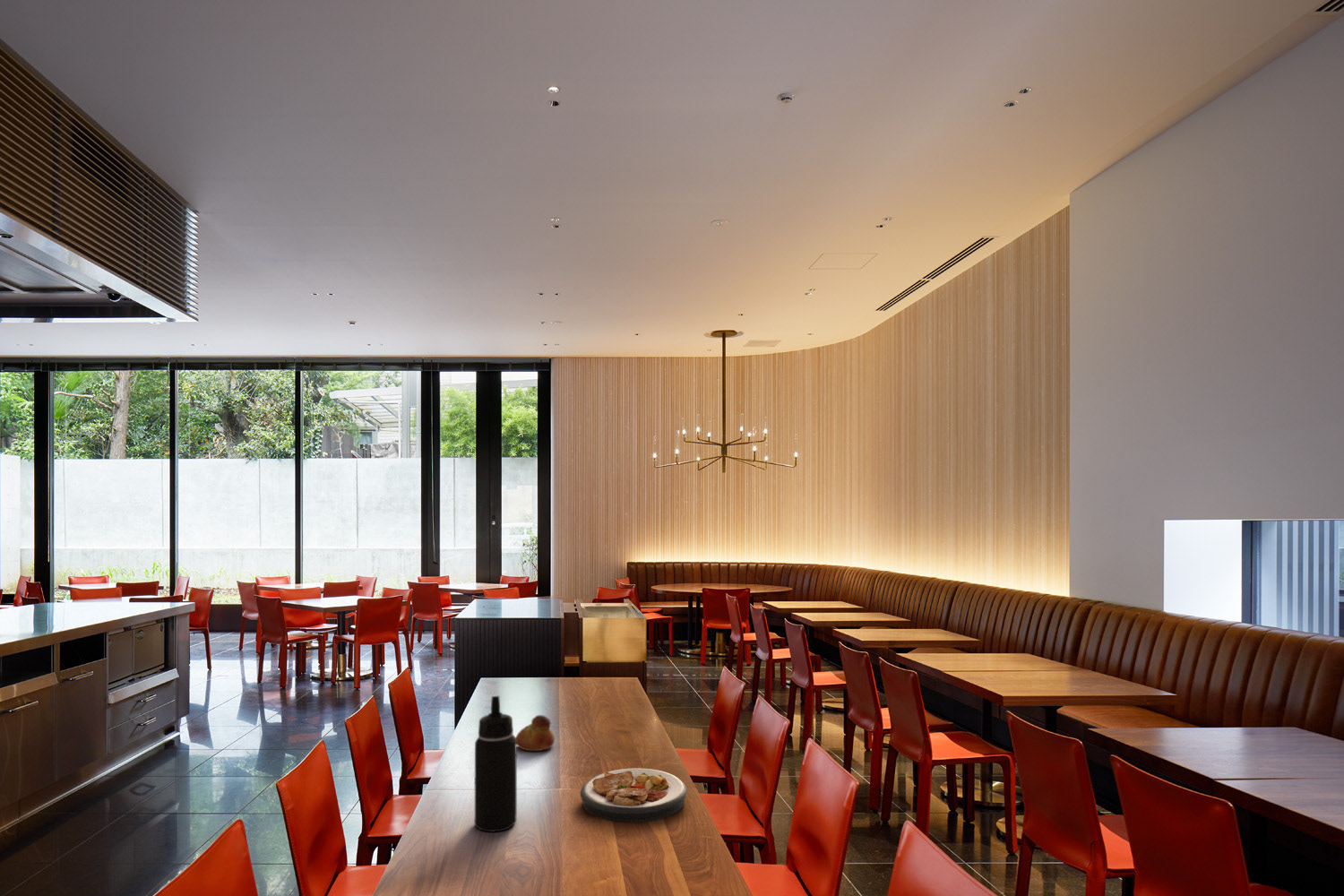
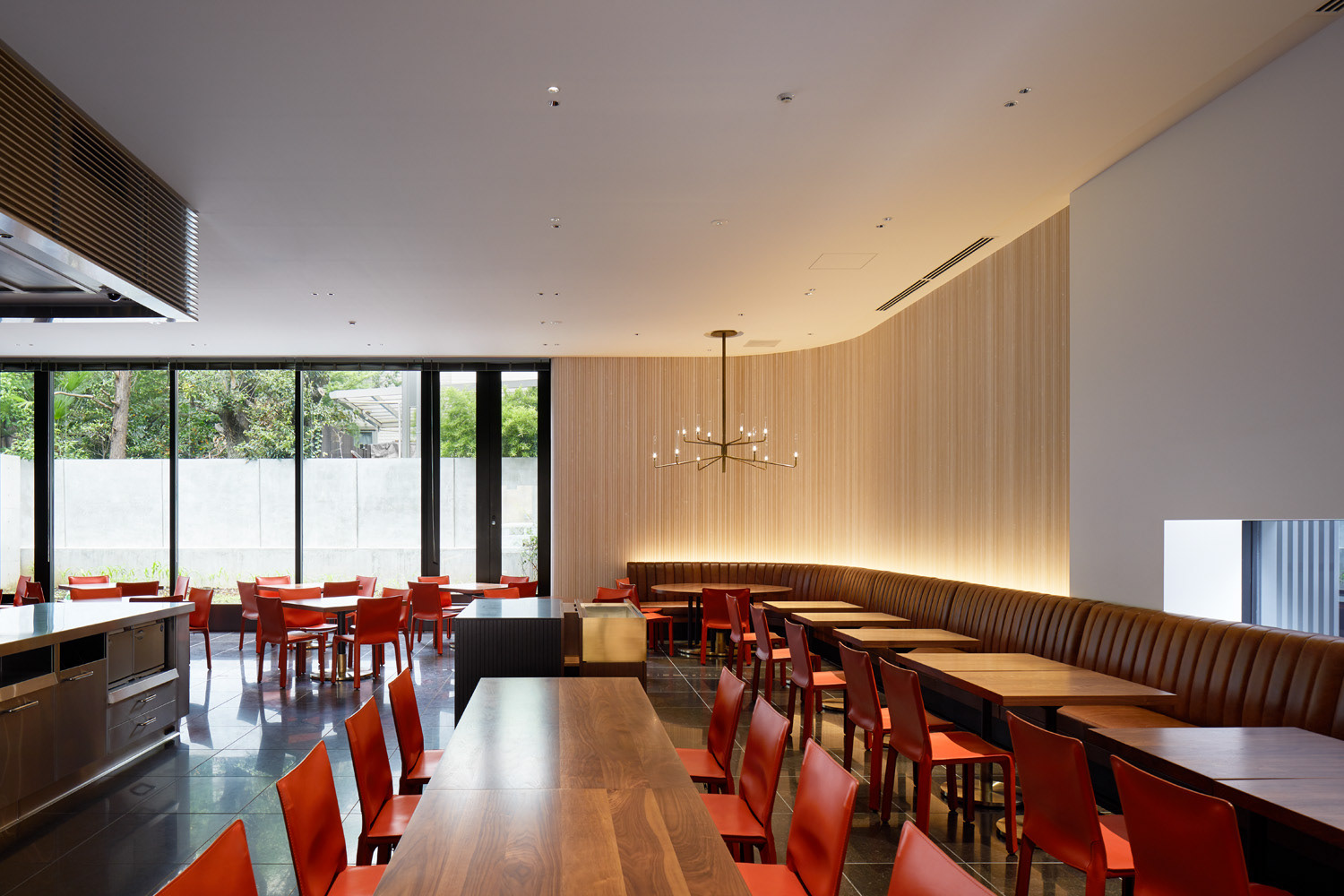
- water bottle (495, 762)
- bread (535, 730)
- plate (633, 789)
